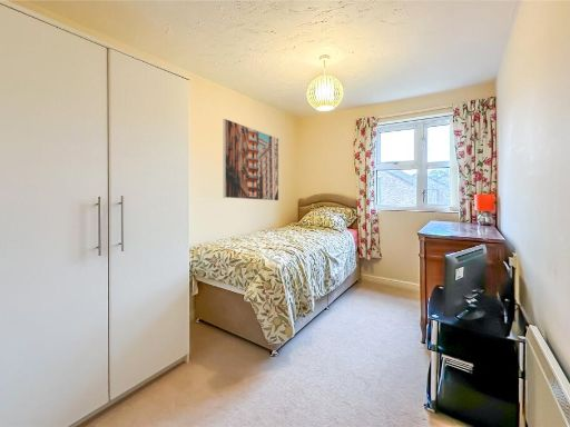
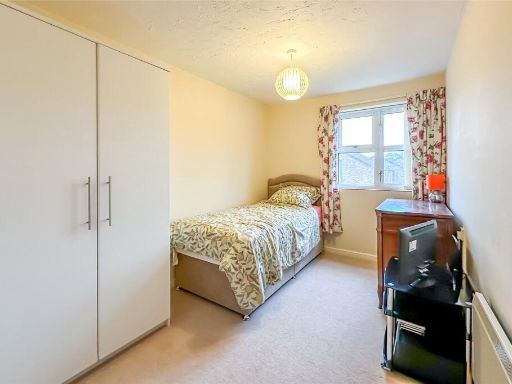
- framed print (254, 165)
